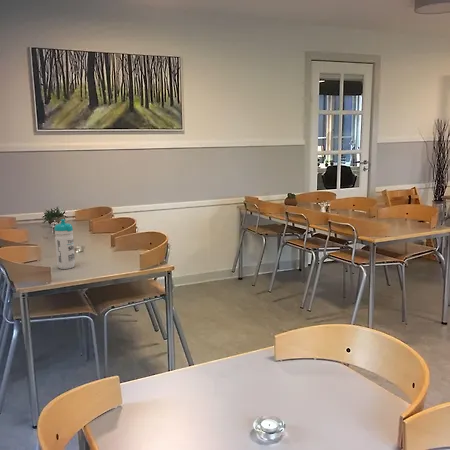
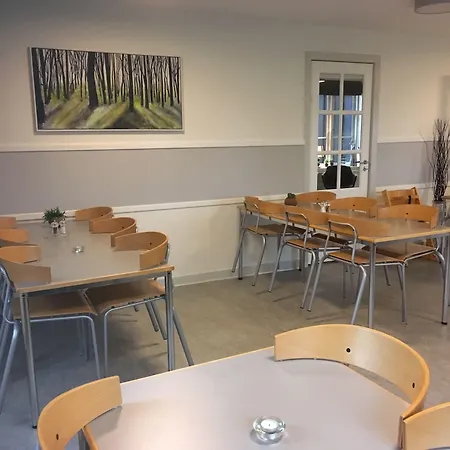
- water bottle (64, 243)
